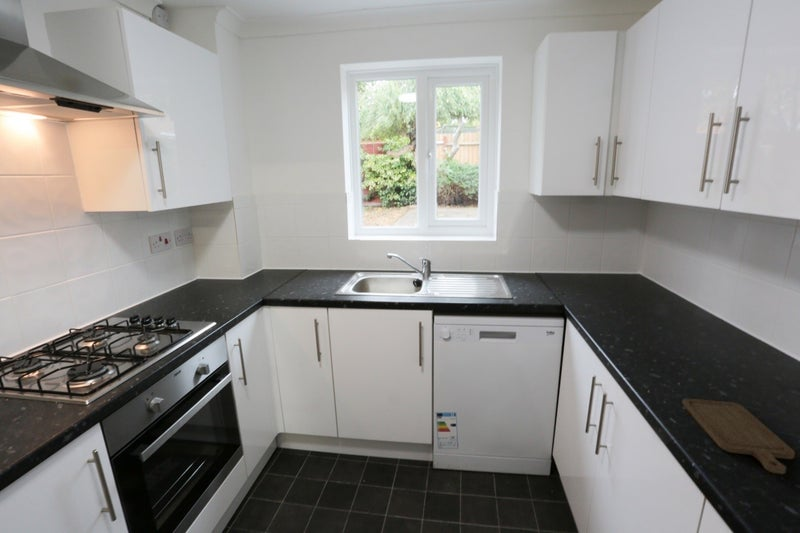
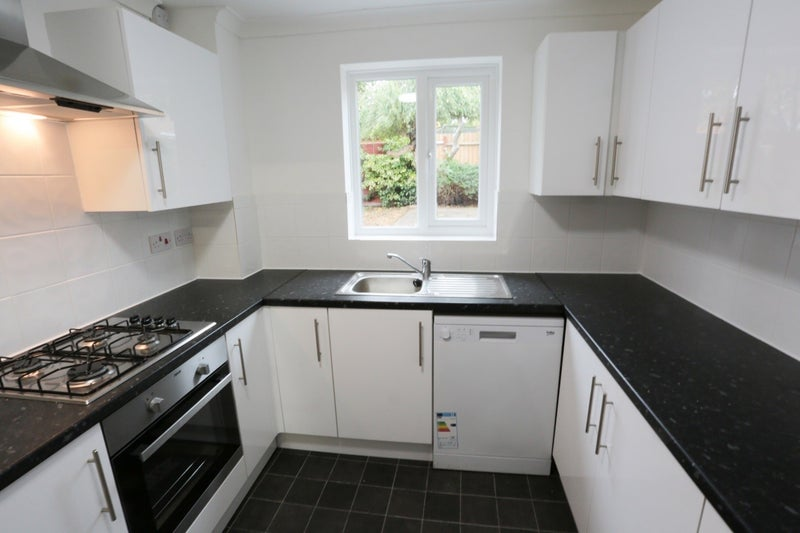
- chopping board (739, 432)
